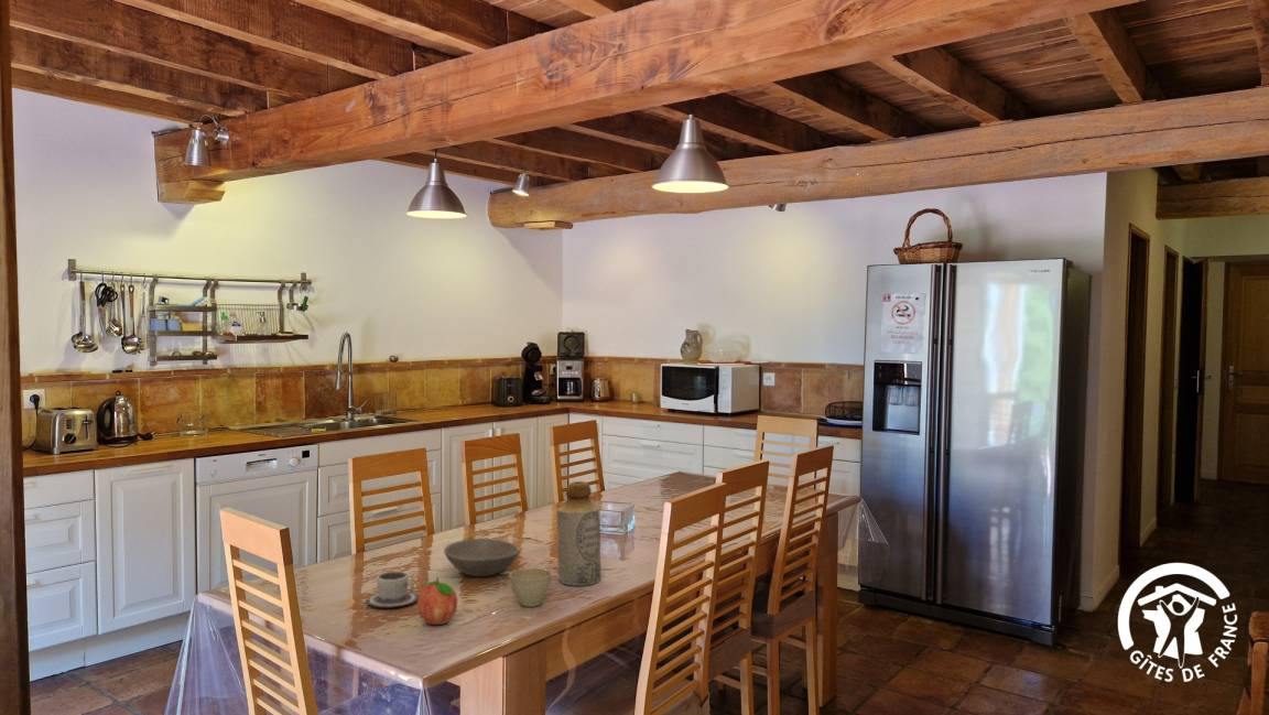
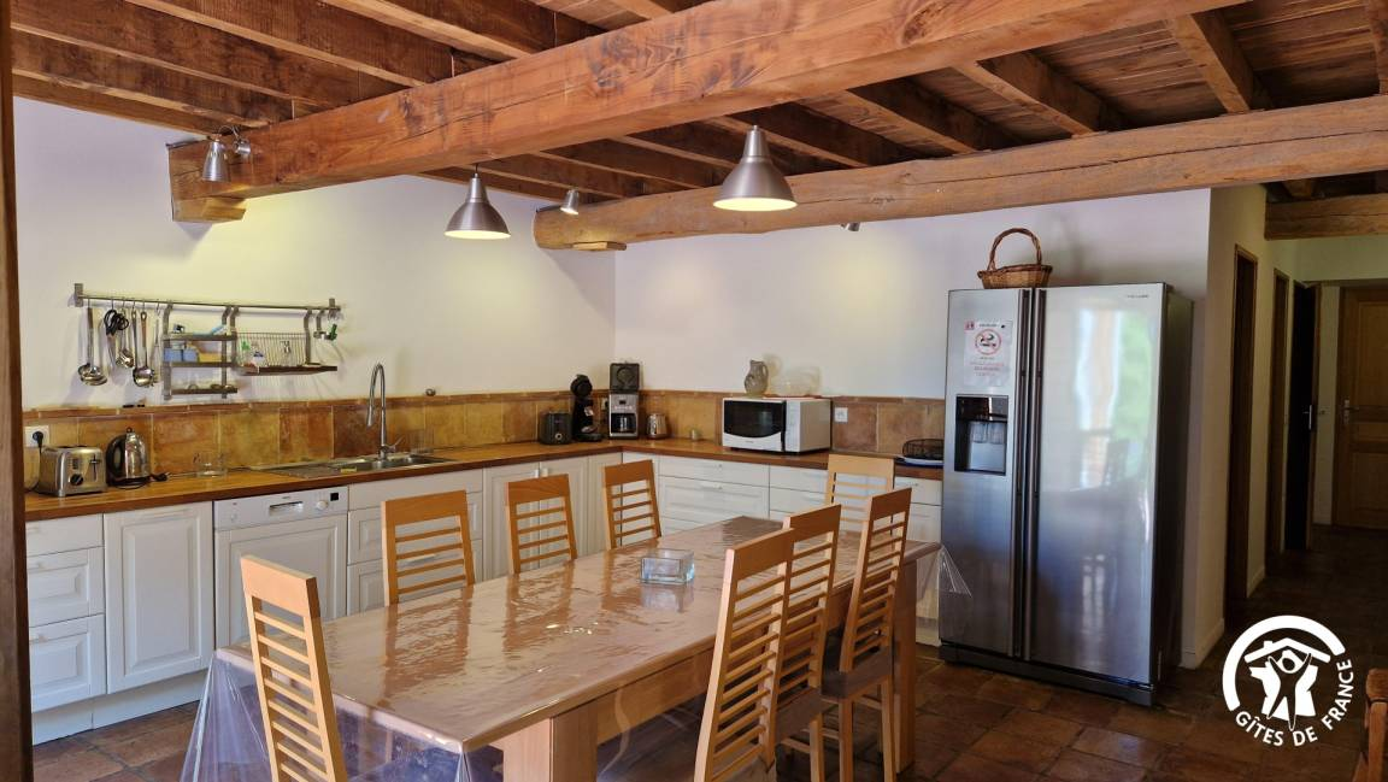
- flower pot (530, 588)
- cup (392, 588)
- fruit (437, 599)
- bottle (578, 531)
- soup bowl (481, 560)
